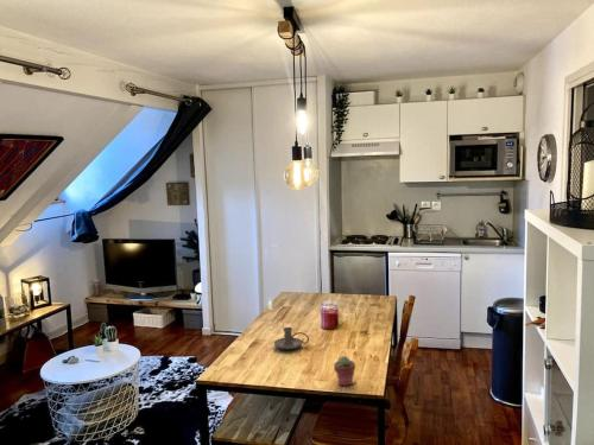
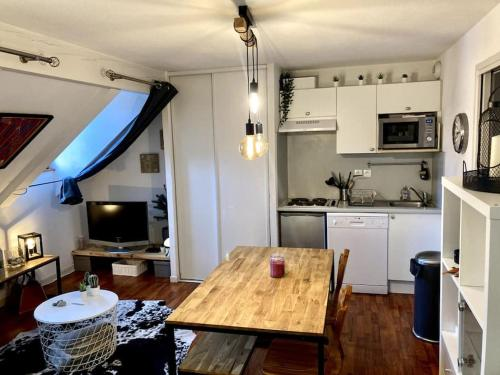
- candle holder (291, 337)
- potted succulent (345, 369)
